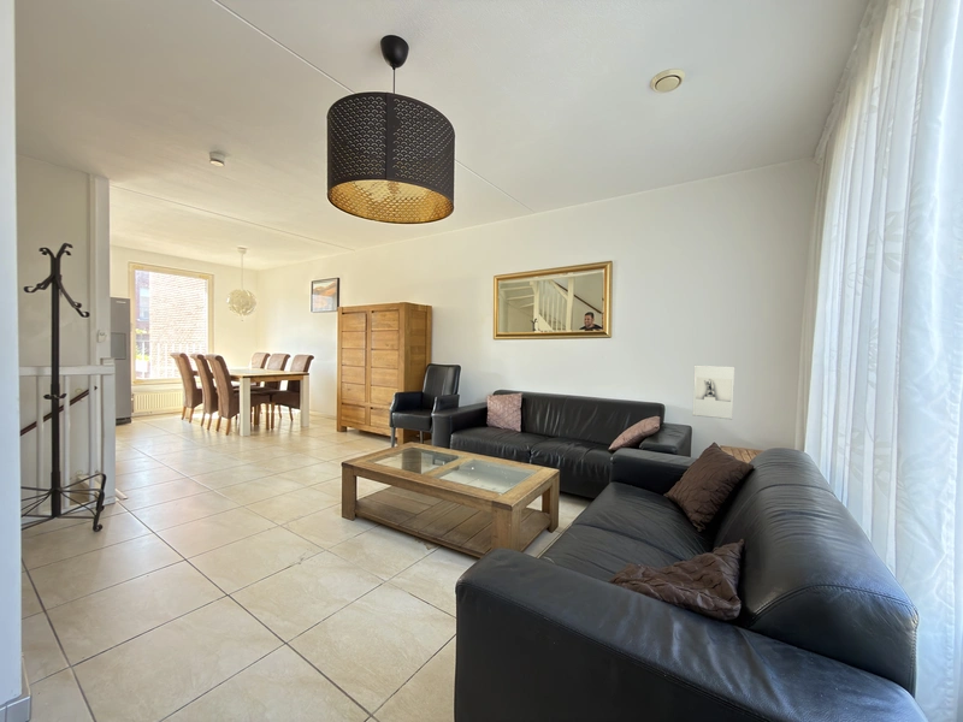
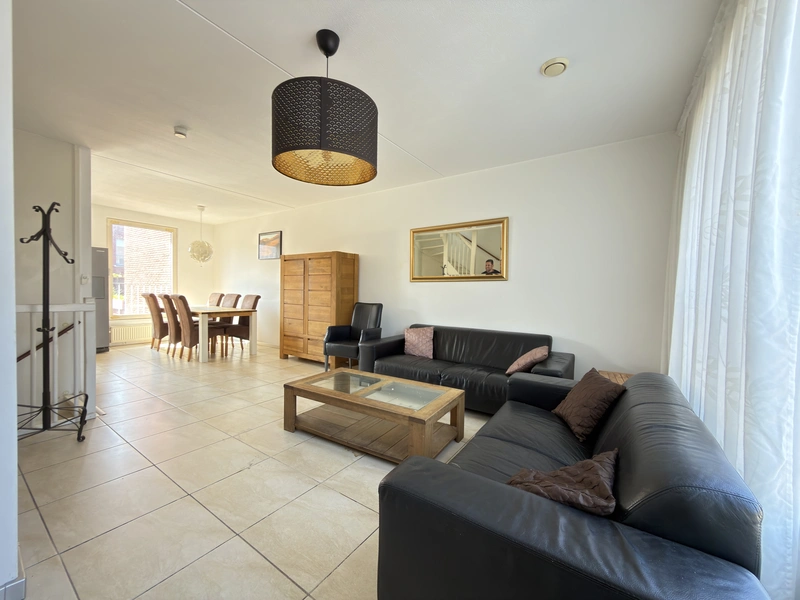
- wall sculpture (713, 391)
